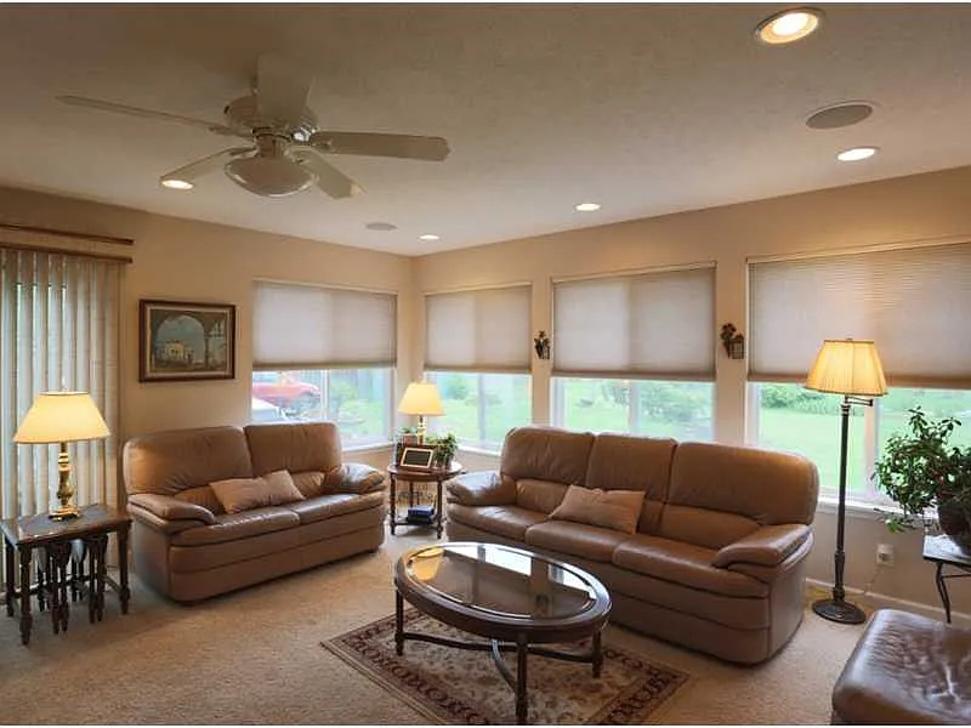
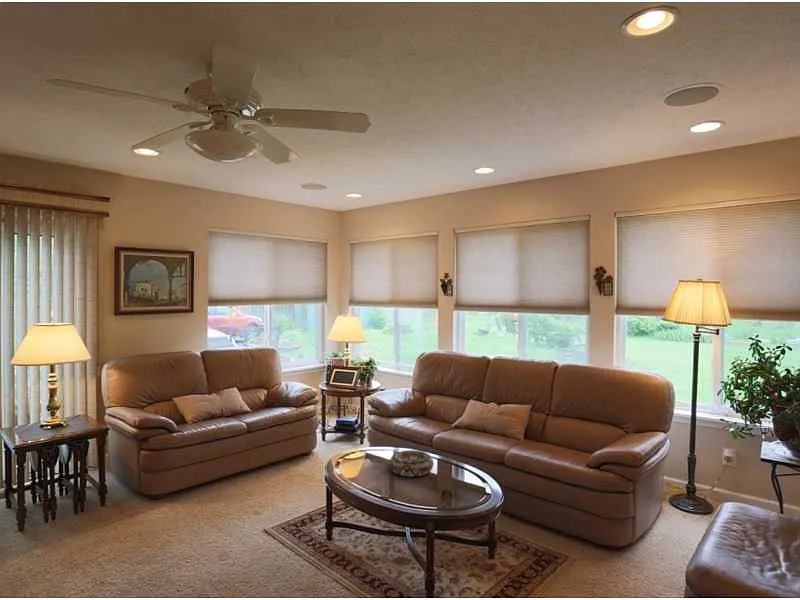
+ decorative bowl (411, 463)
